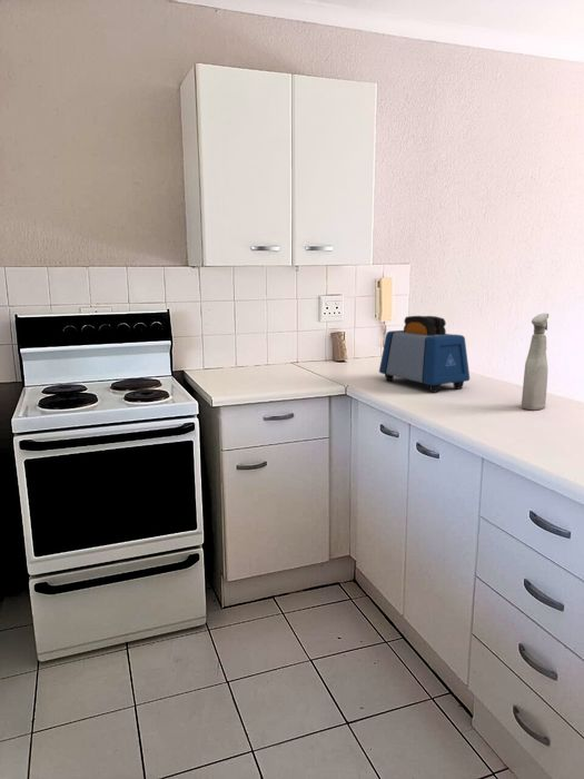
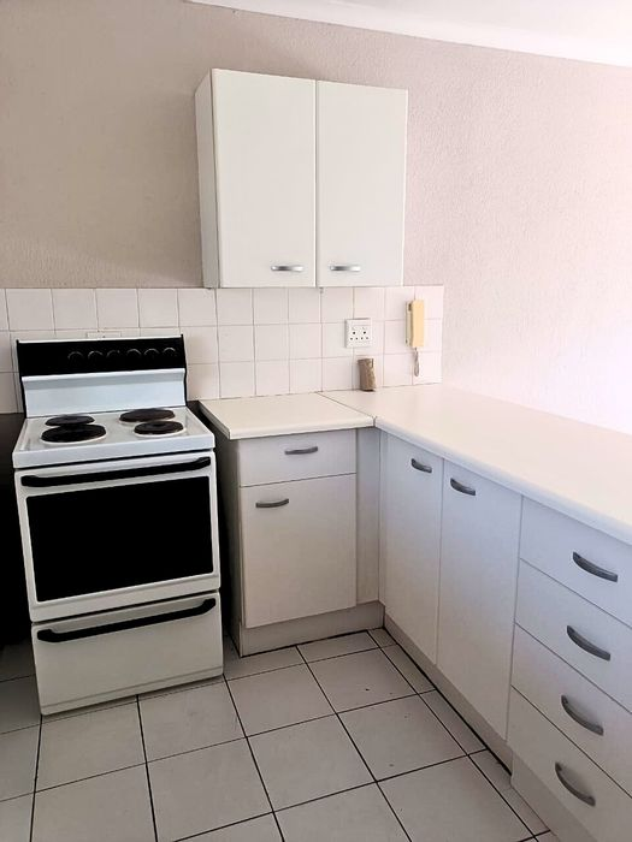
- spray bottle (536, 361)
- toaster (423, 349)
